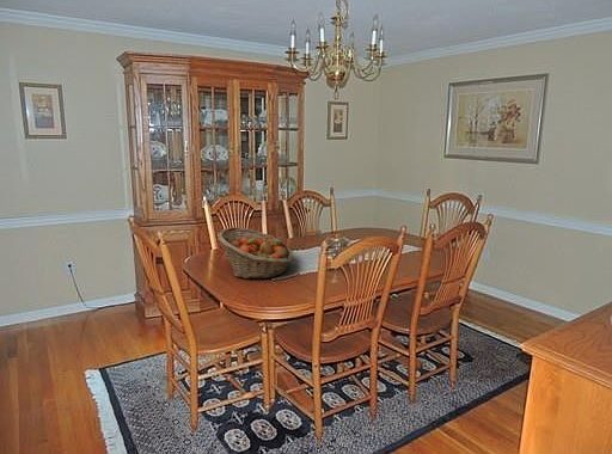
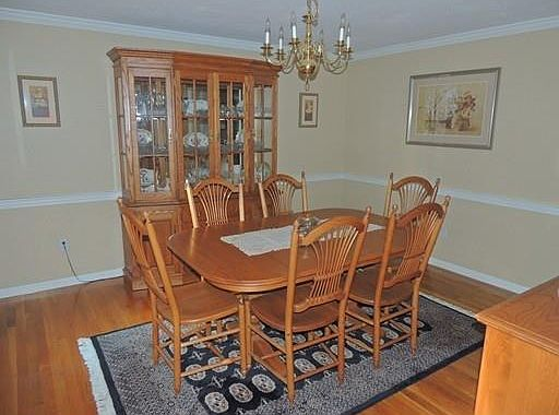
- fruit basket (256, 251)
